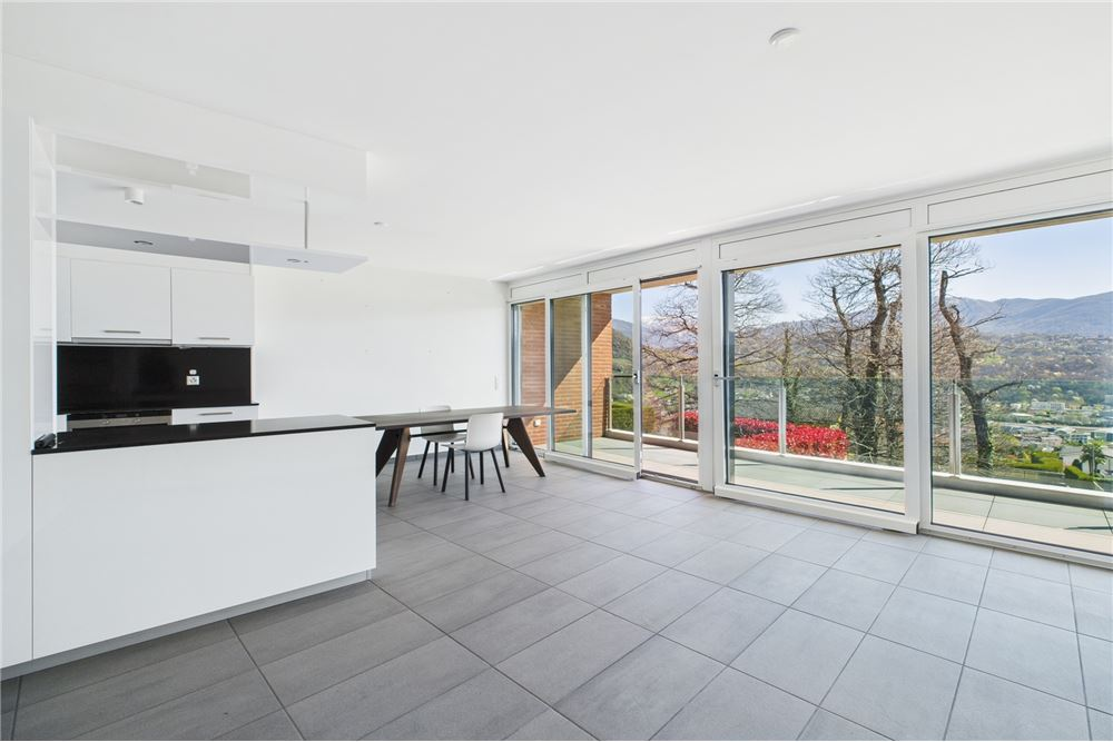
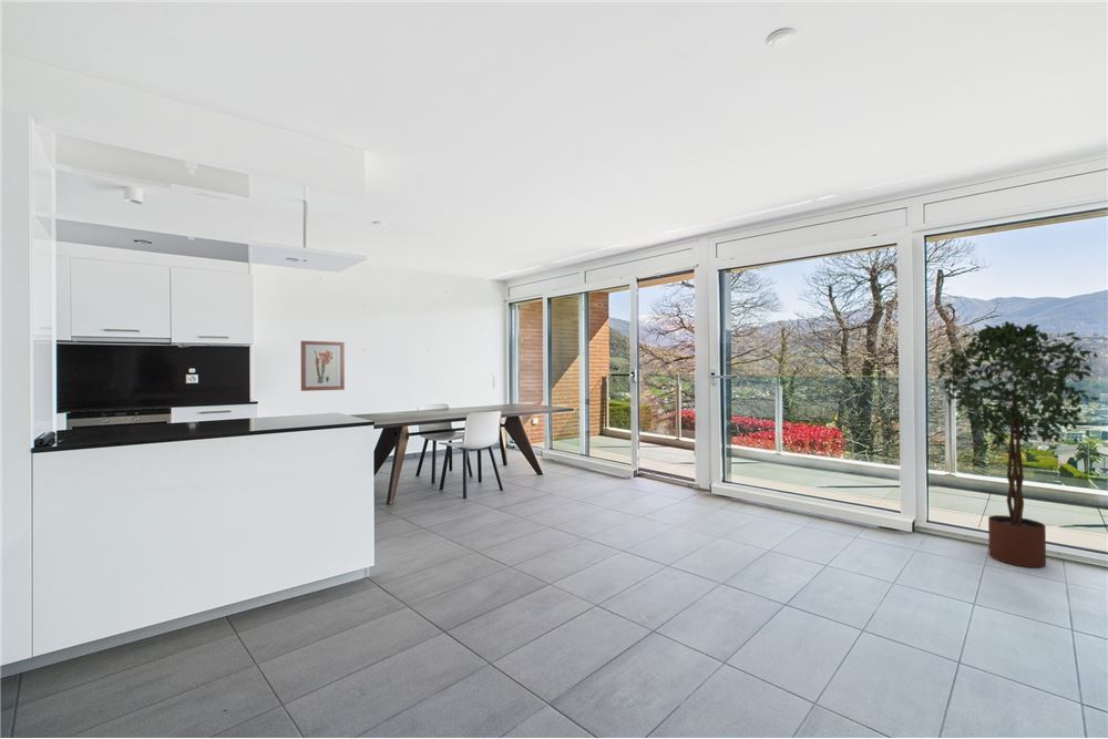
+ potted tree (1010, 441)
+ wall art (322, 366)
